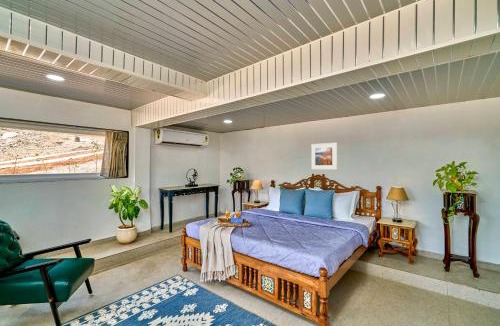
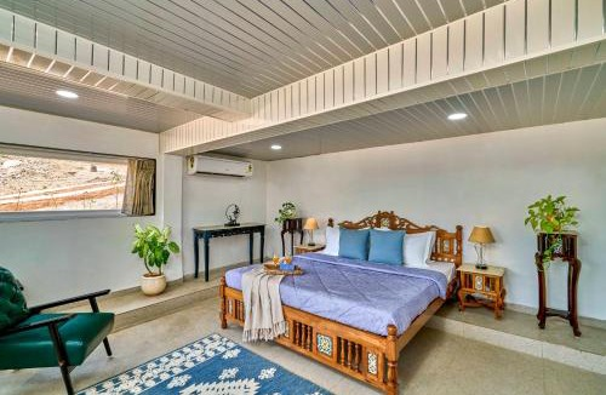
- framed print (323, 156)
